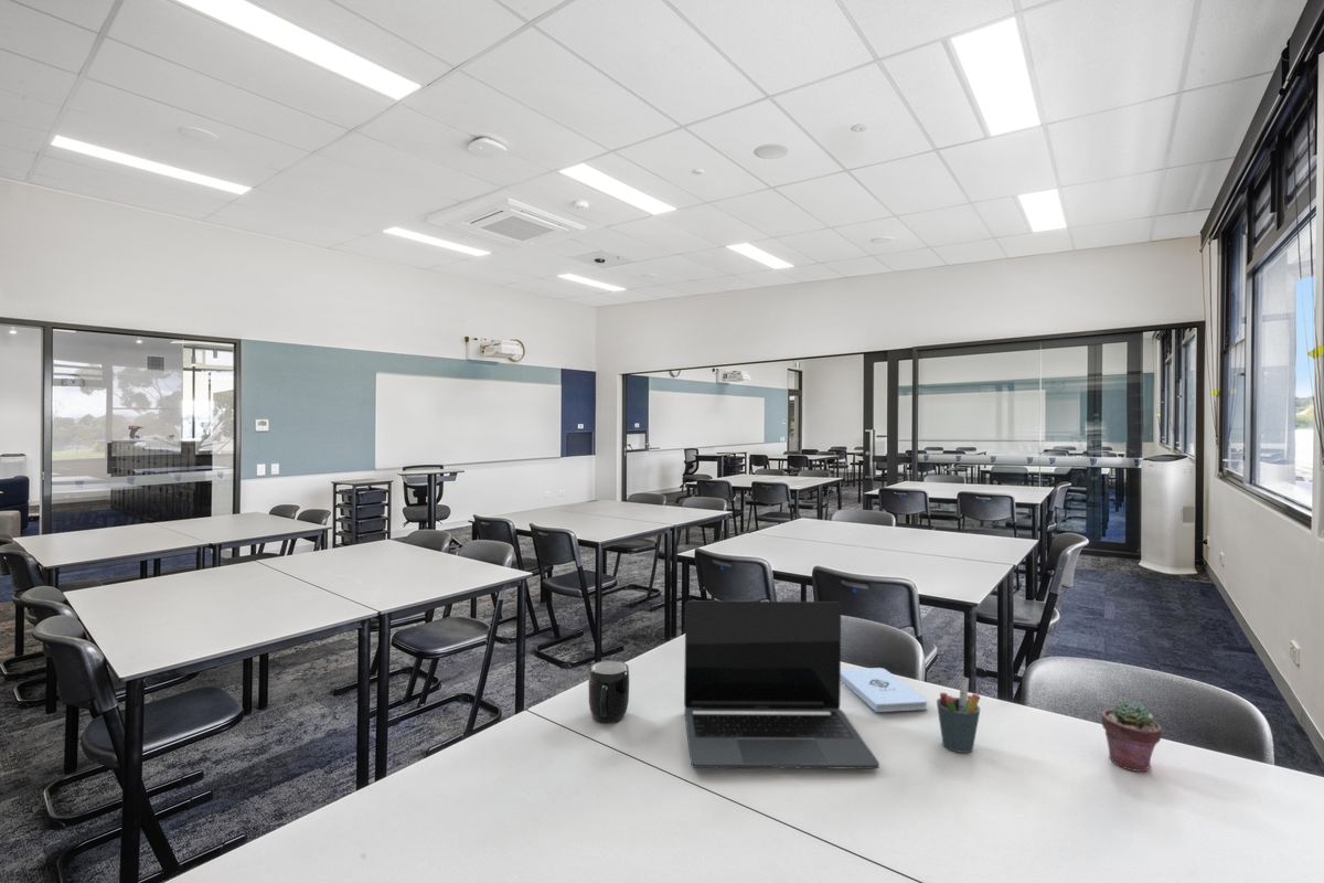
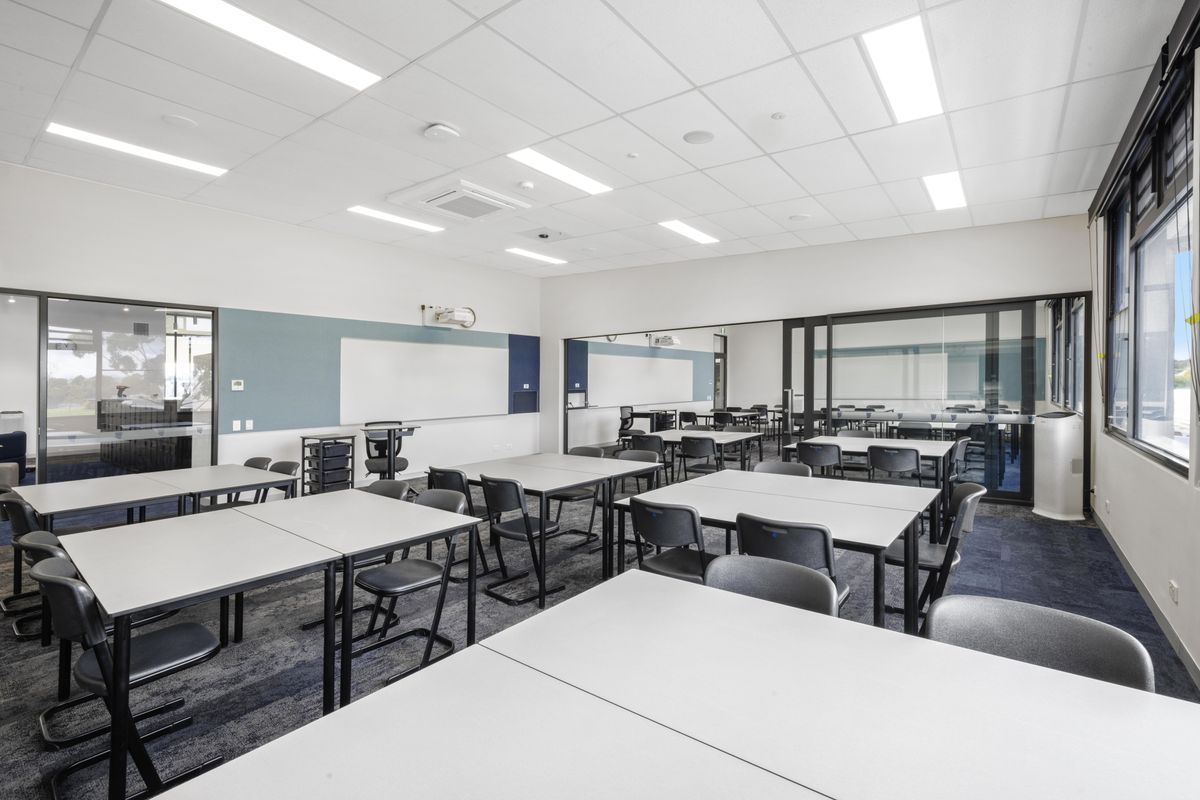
- notepad (879, 688)
- potted succulent (1130, 732)
- laptop (773, 677)
- mug (607, 694)
- pen holder (958, 714)
